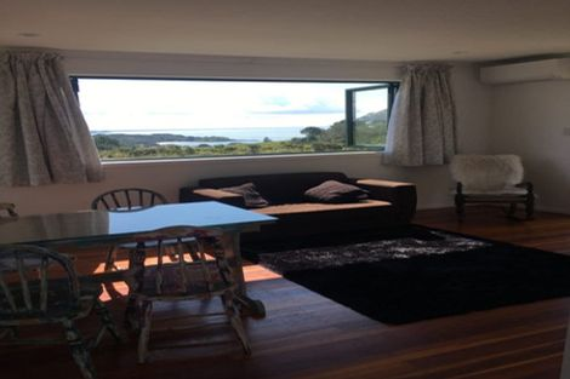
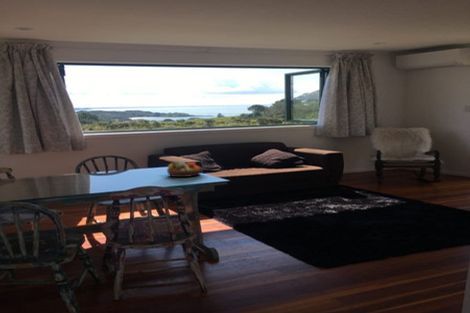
+ fruit bowl (185, 167)
